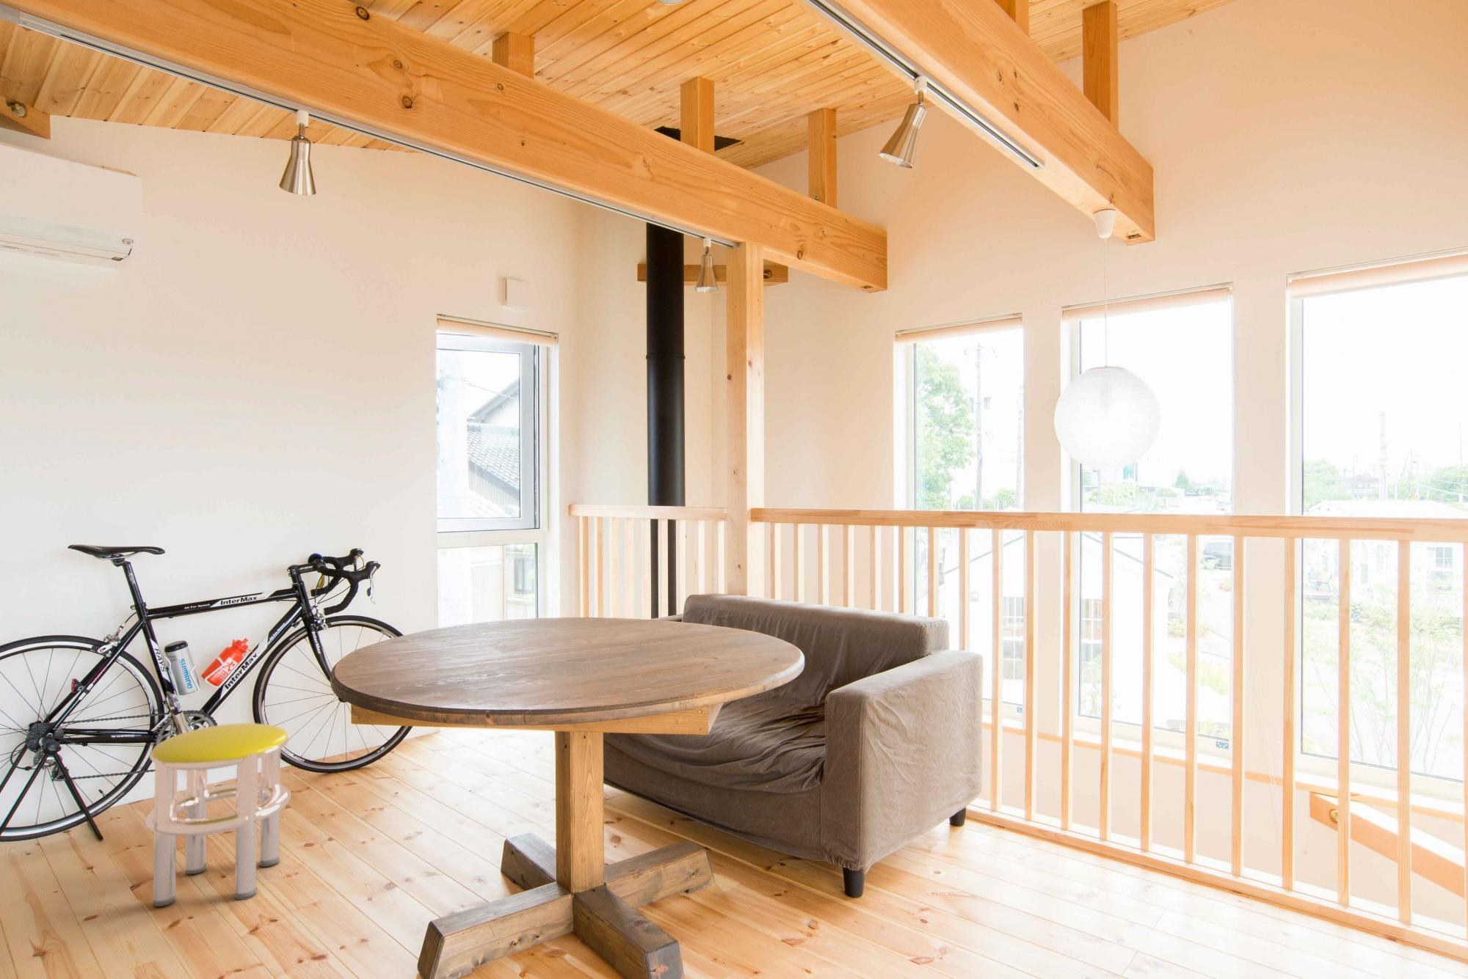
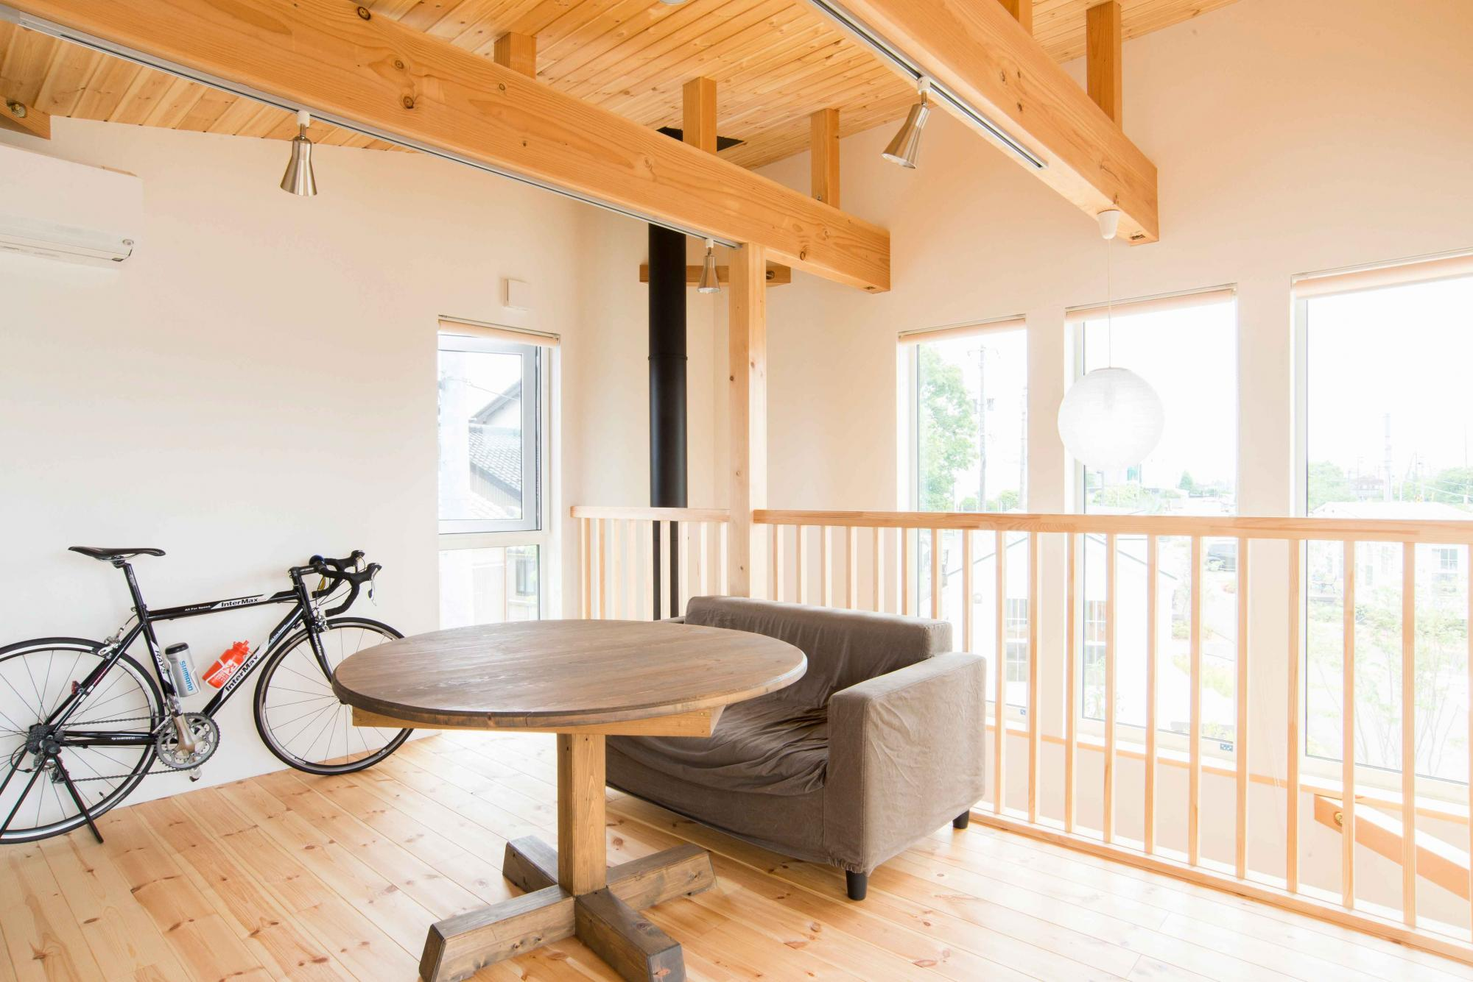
- stool (220, 799)
